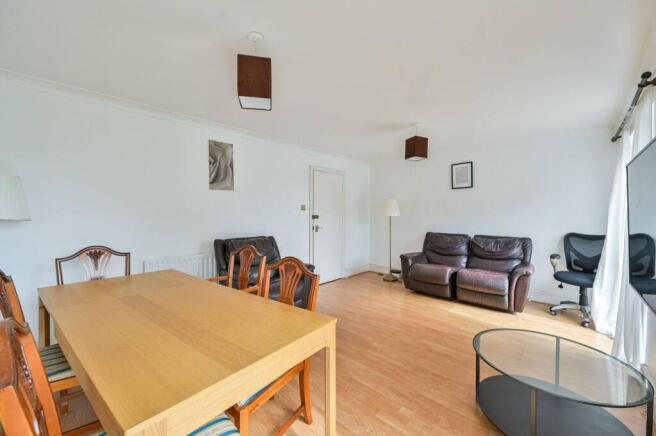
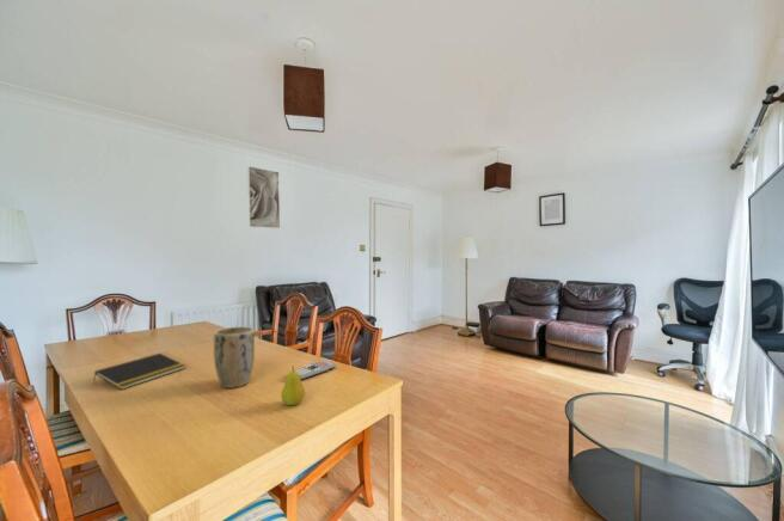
+ fruit (293, 384)
+ remote control (312, 369)
+ plant pot (234, 356)
+ notepad (142, 369)
